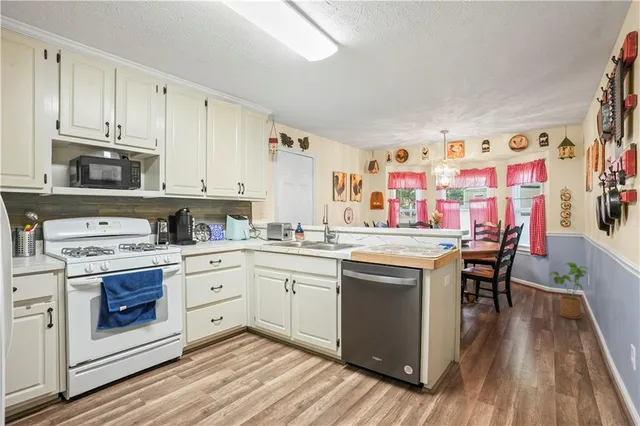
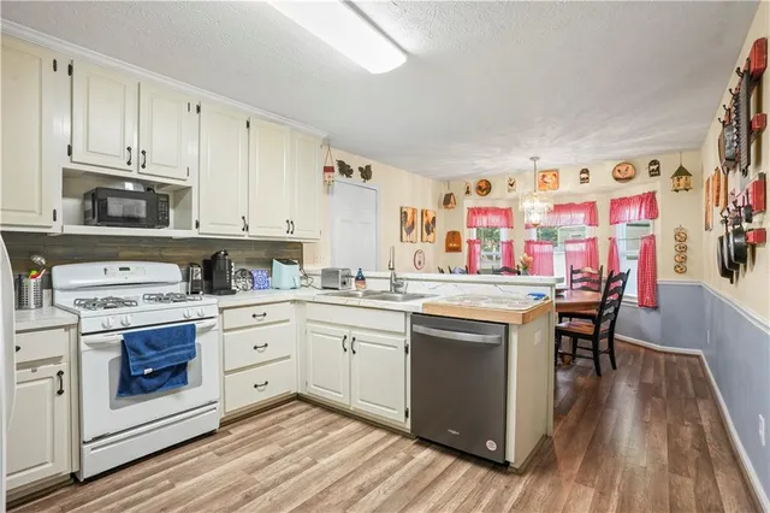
- house plant (568, 290)
